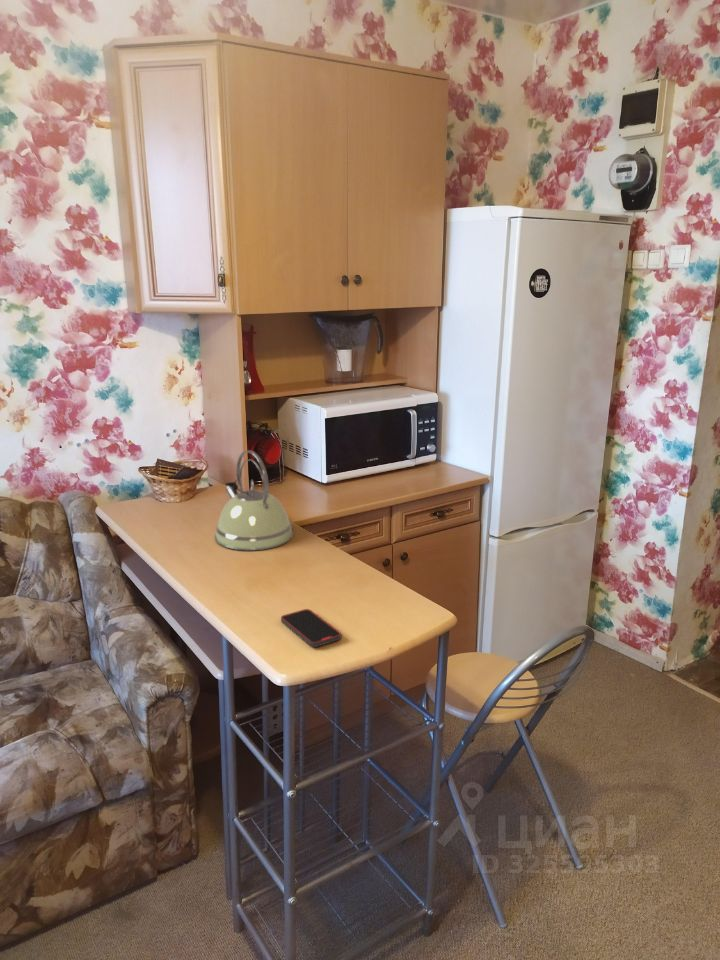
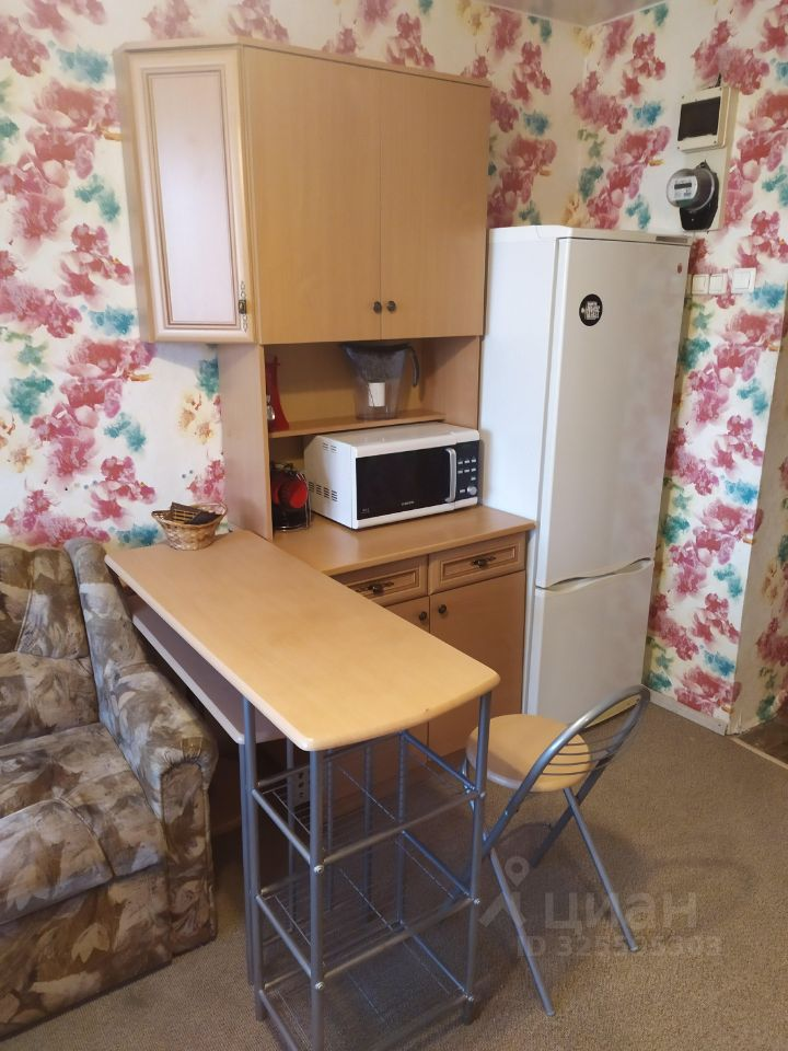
- kettle (249, 492)
- smartphone (310, 627)
